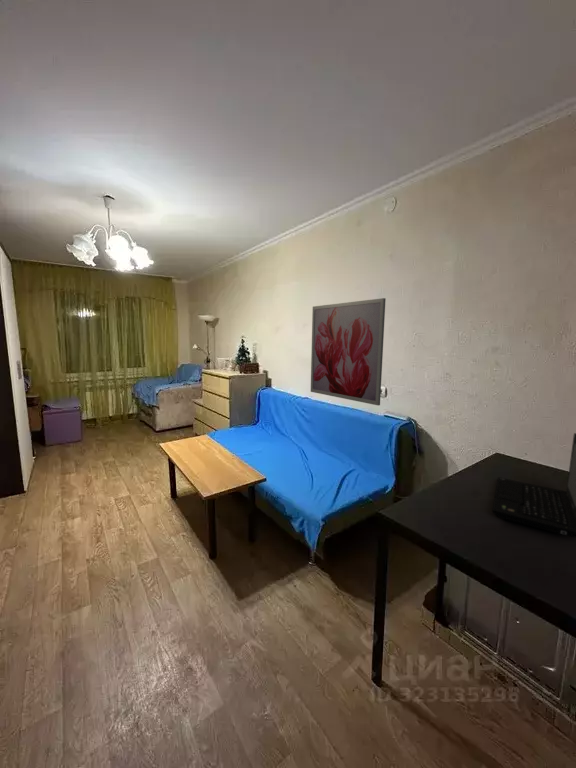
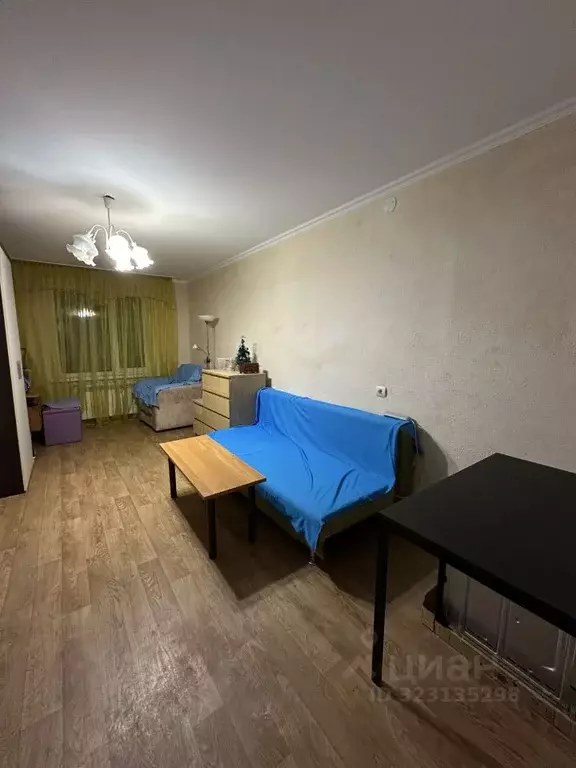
- laptop (532, 484)
- wall art (343, 351)
